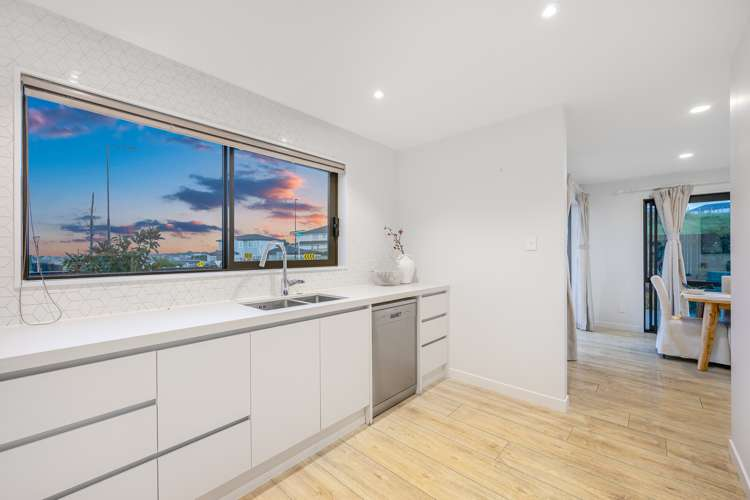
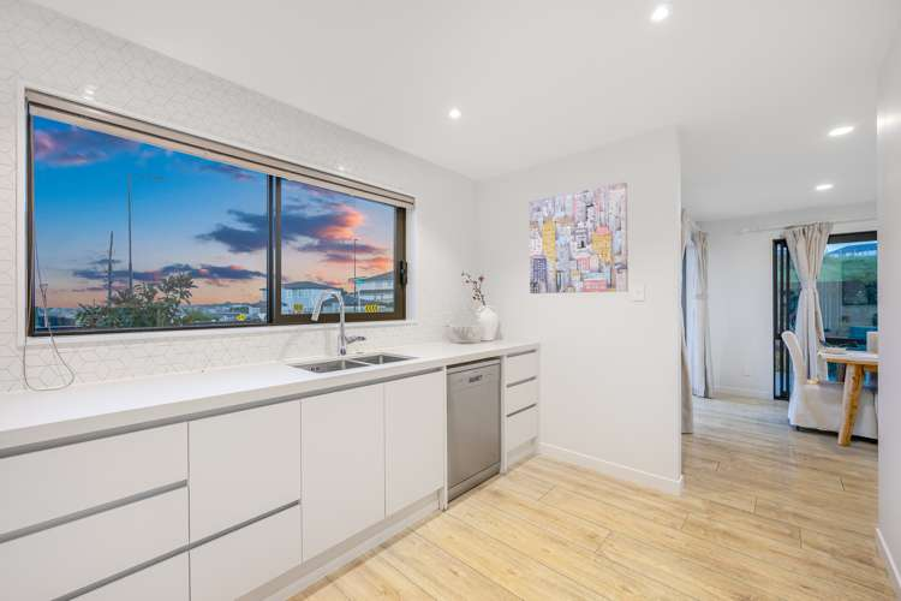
+ wall art (574, 242)
